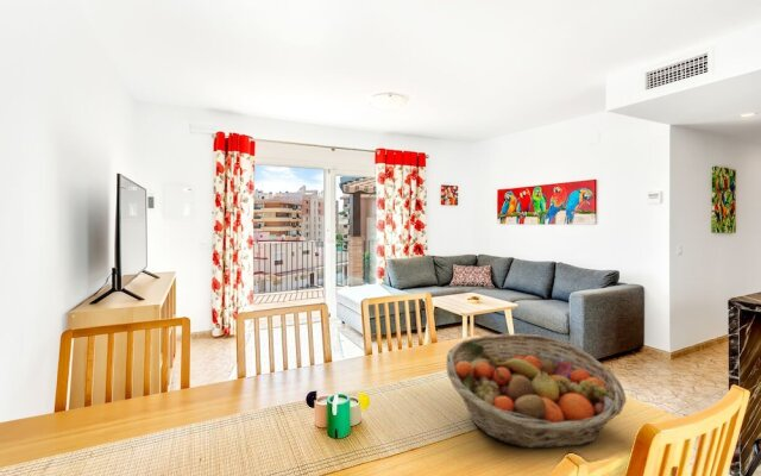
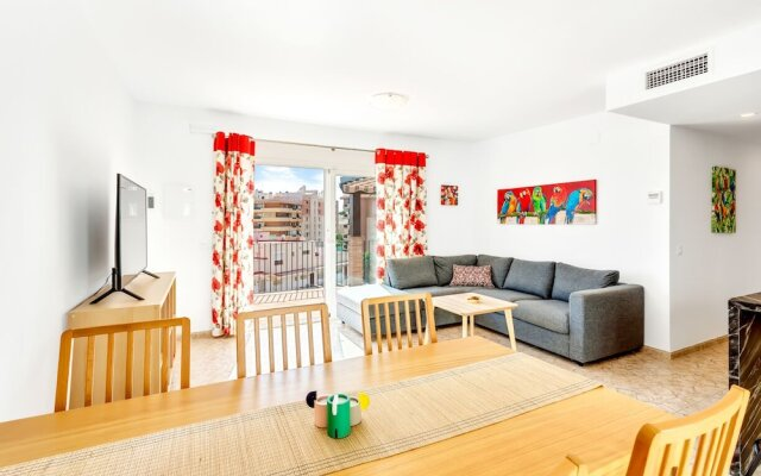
- fruit basket (529, 384)
